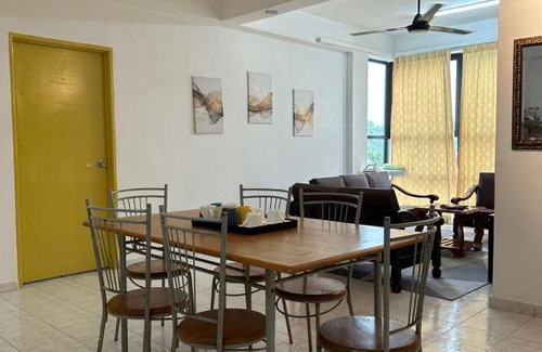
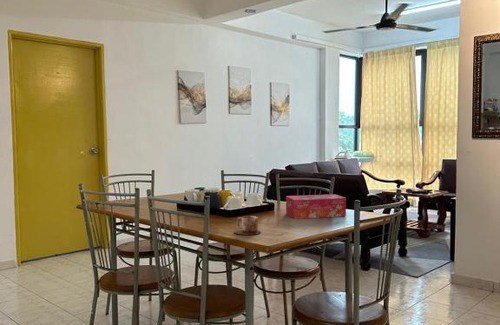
+ mug (247, 224)
+ tissue box (315, 206)
